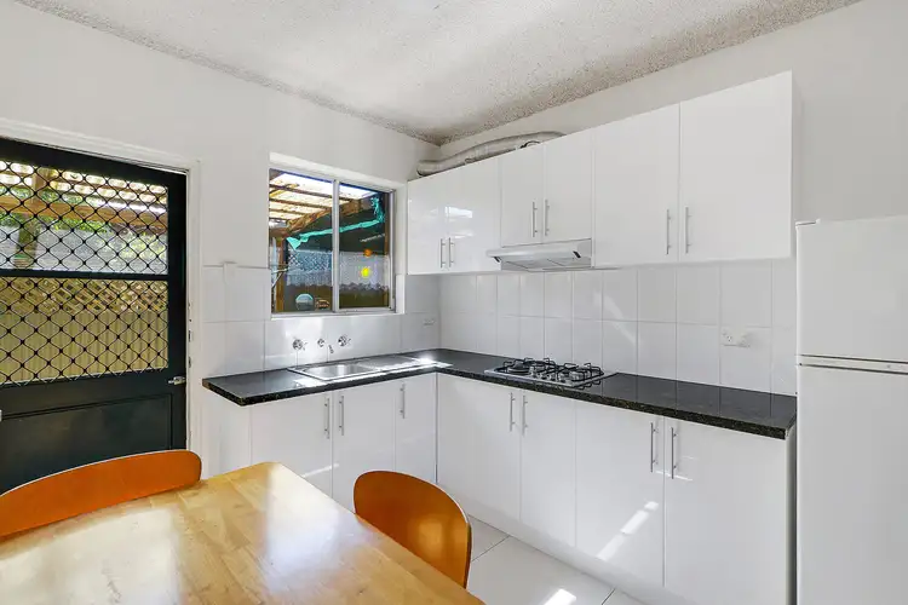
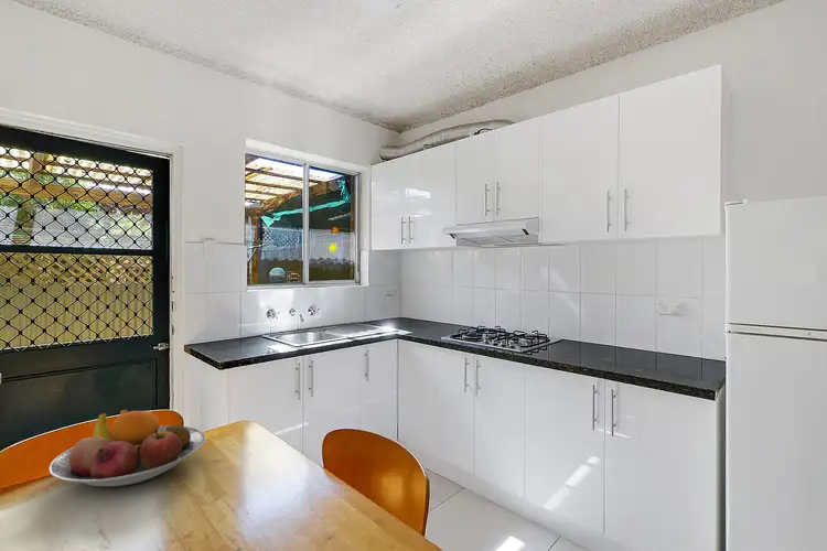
+ fruit bowl (133, 443)
